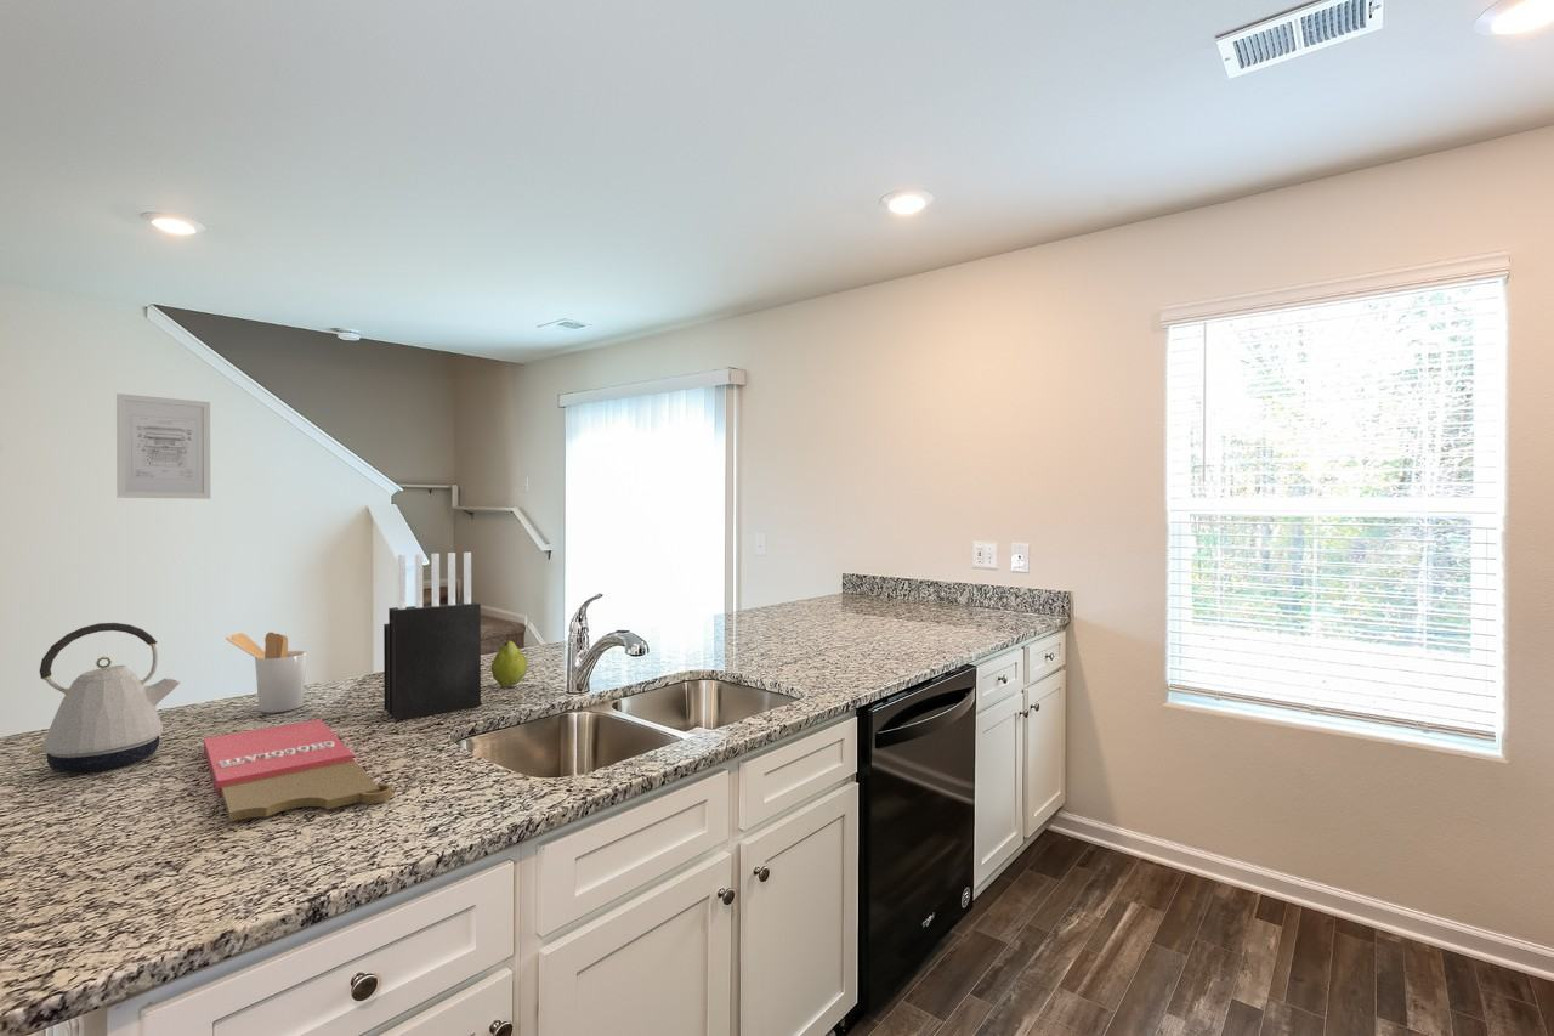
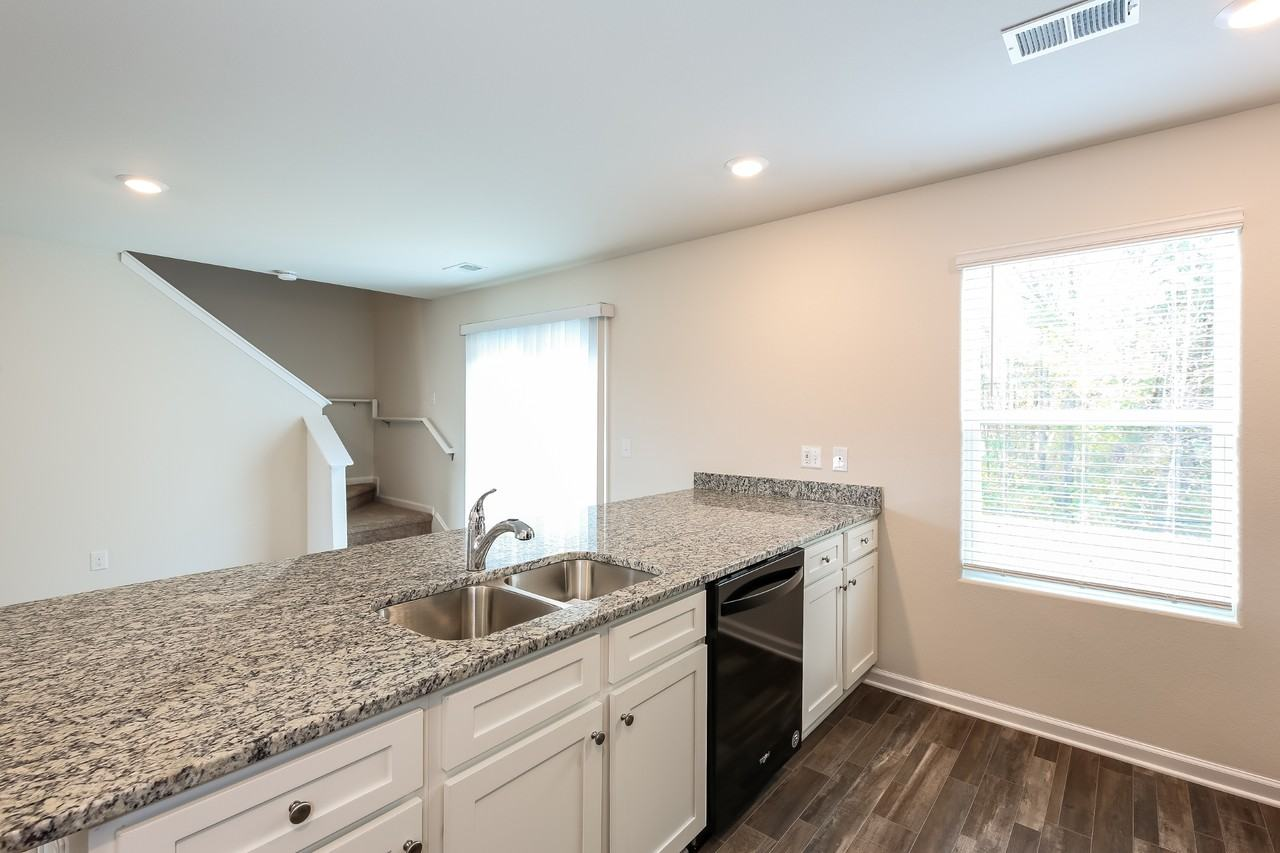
- cutting board (290, 764)
- kettle (109, 691)
- utensil holder (267, 668)
- wall art (165, 447)
- fruit (509, 662)
- knife block (431, 629)
